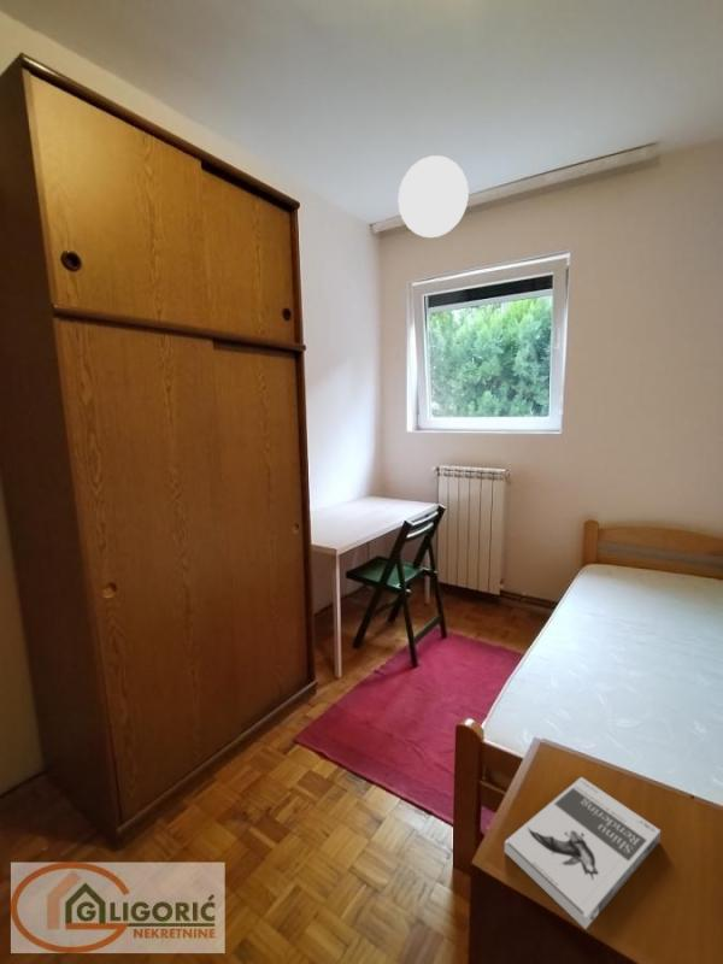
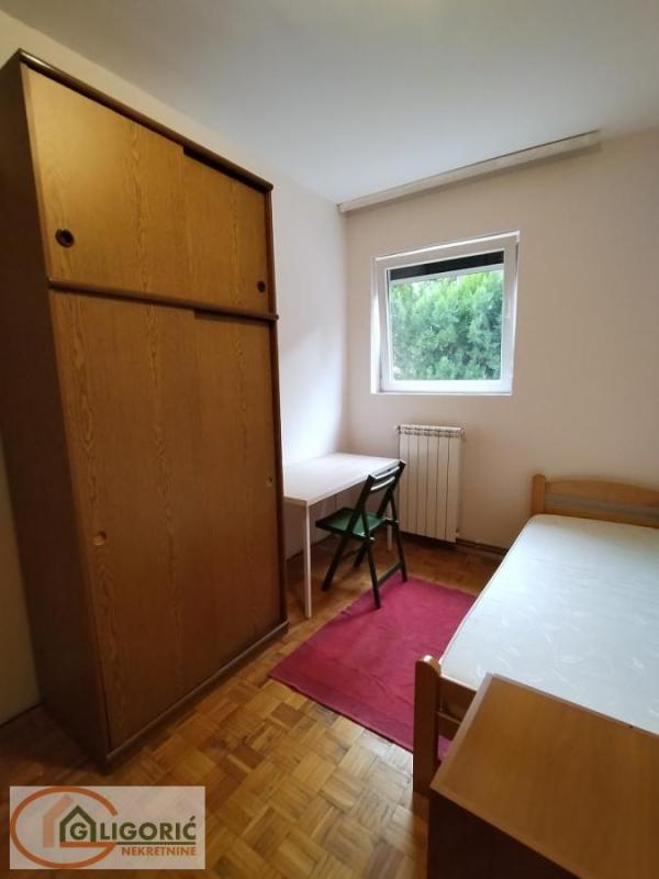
- ceiling light (433, 198)
- book (582, 840)
